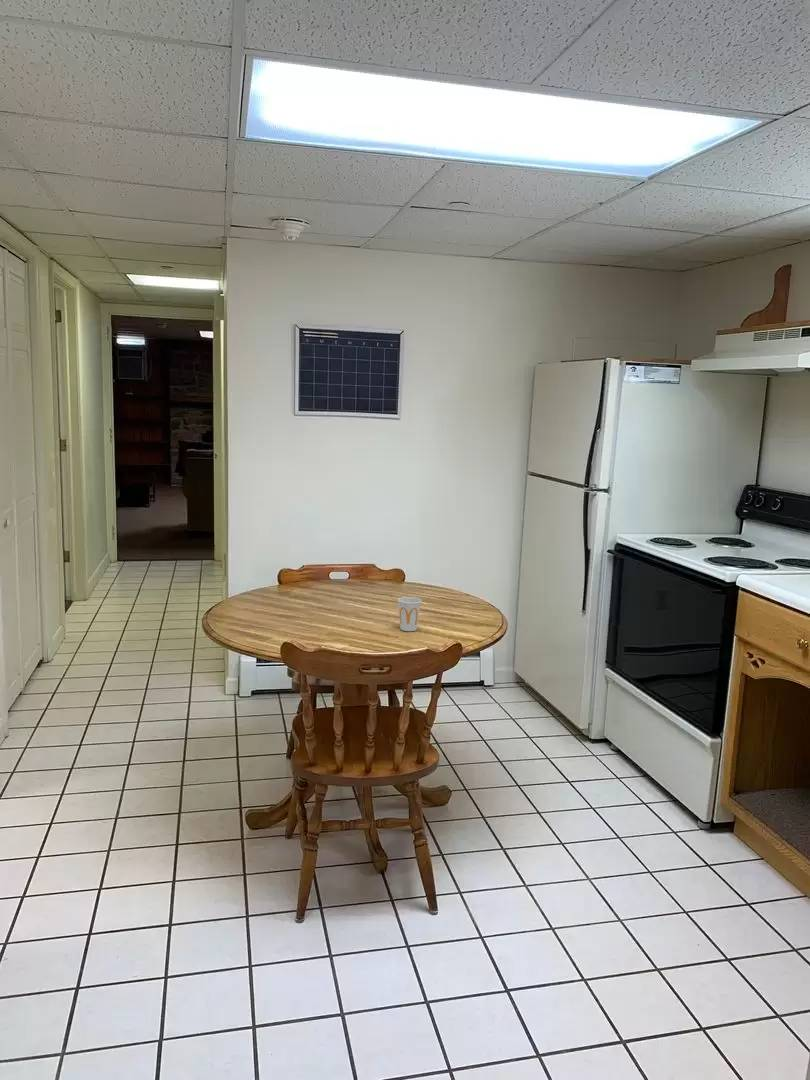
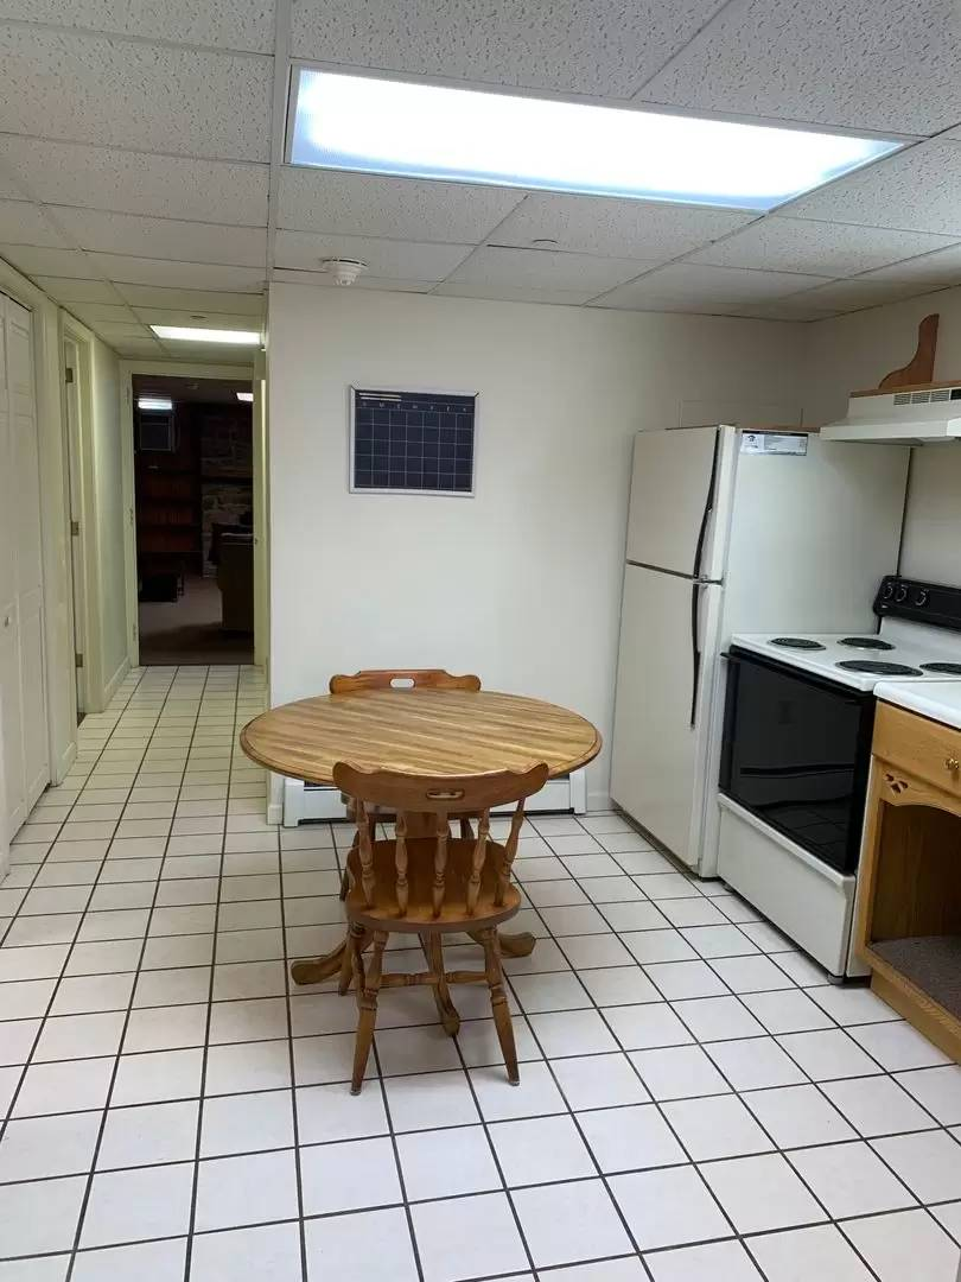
- cup (409, 614)
